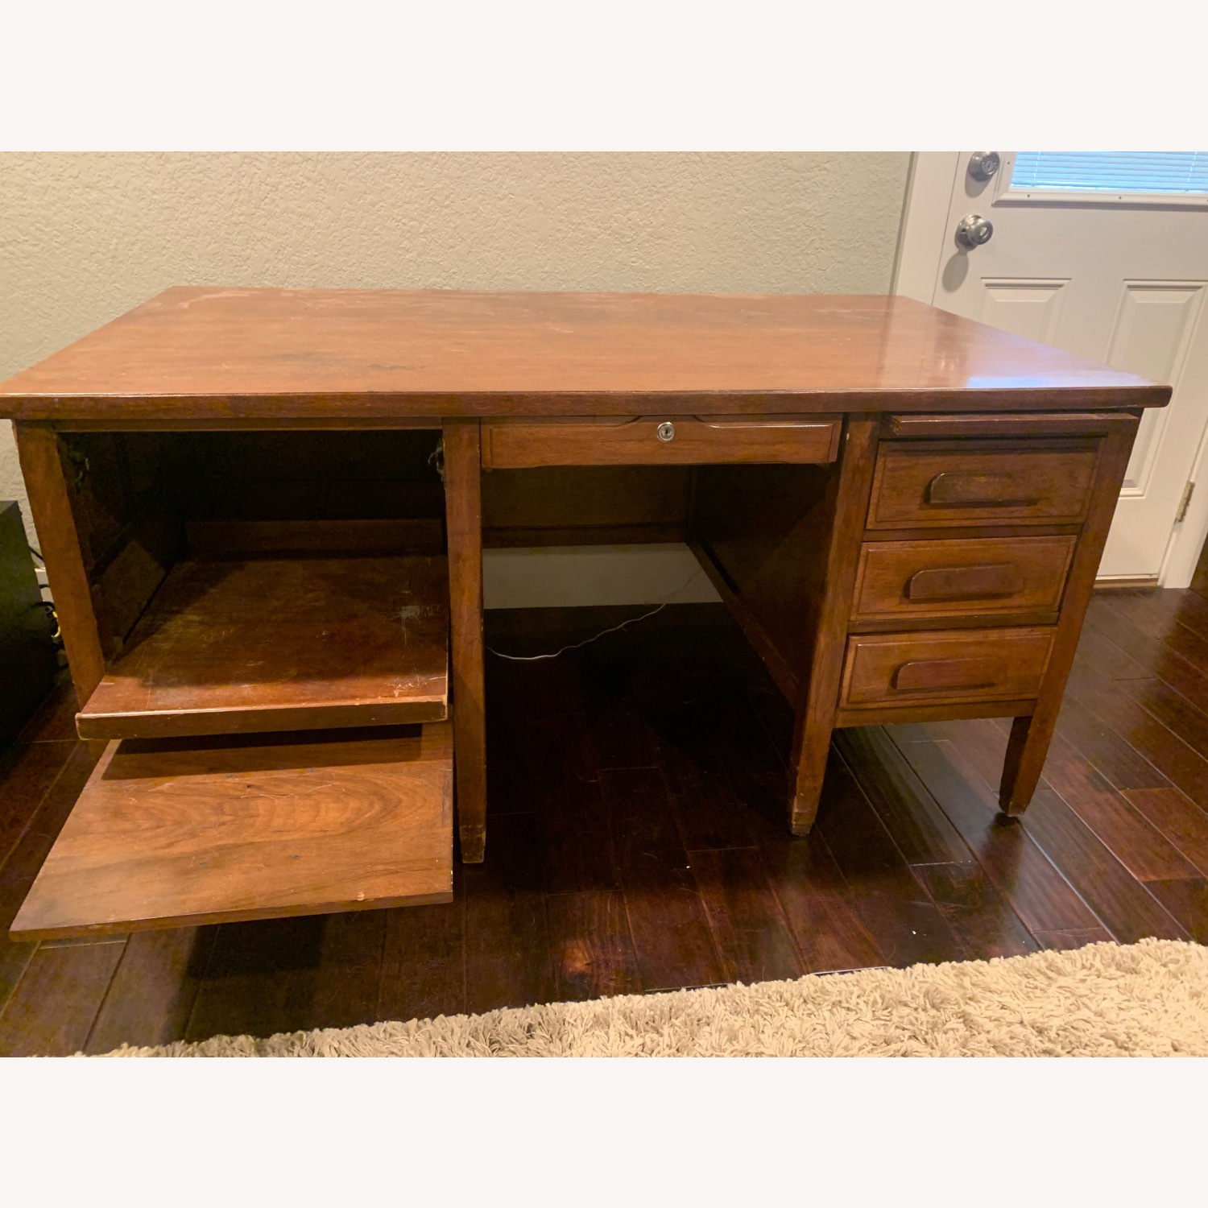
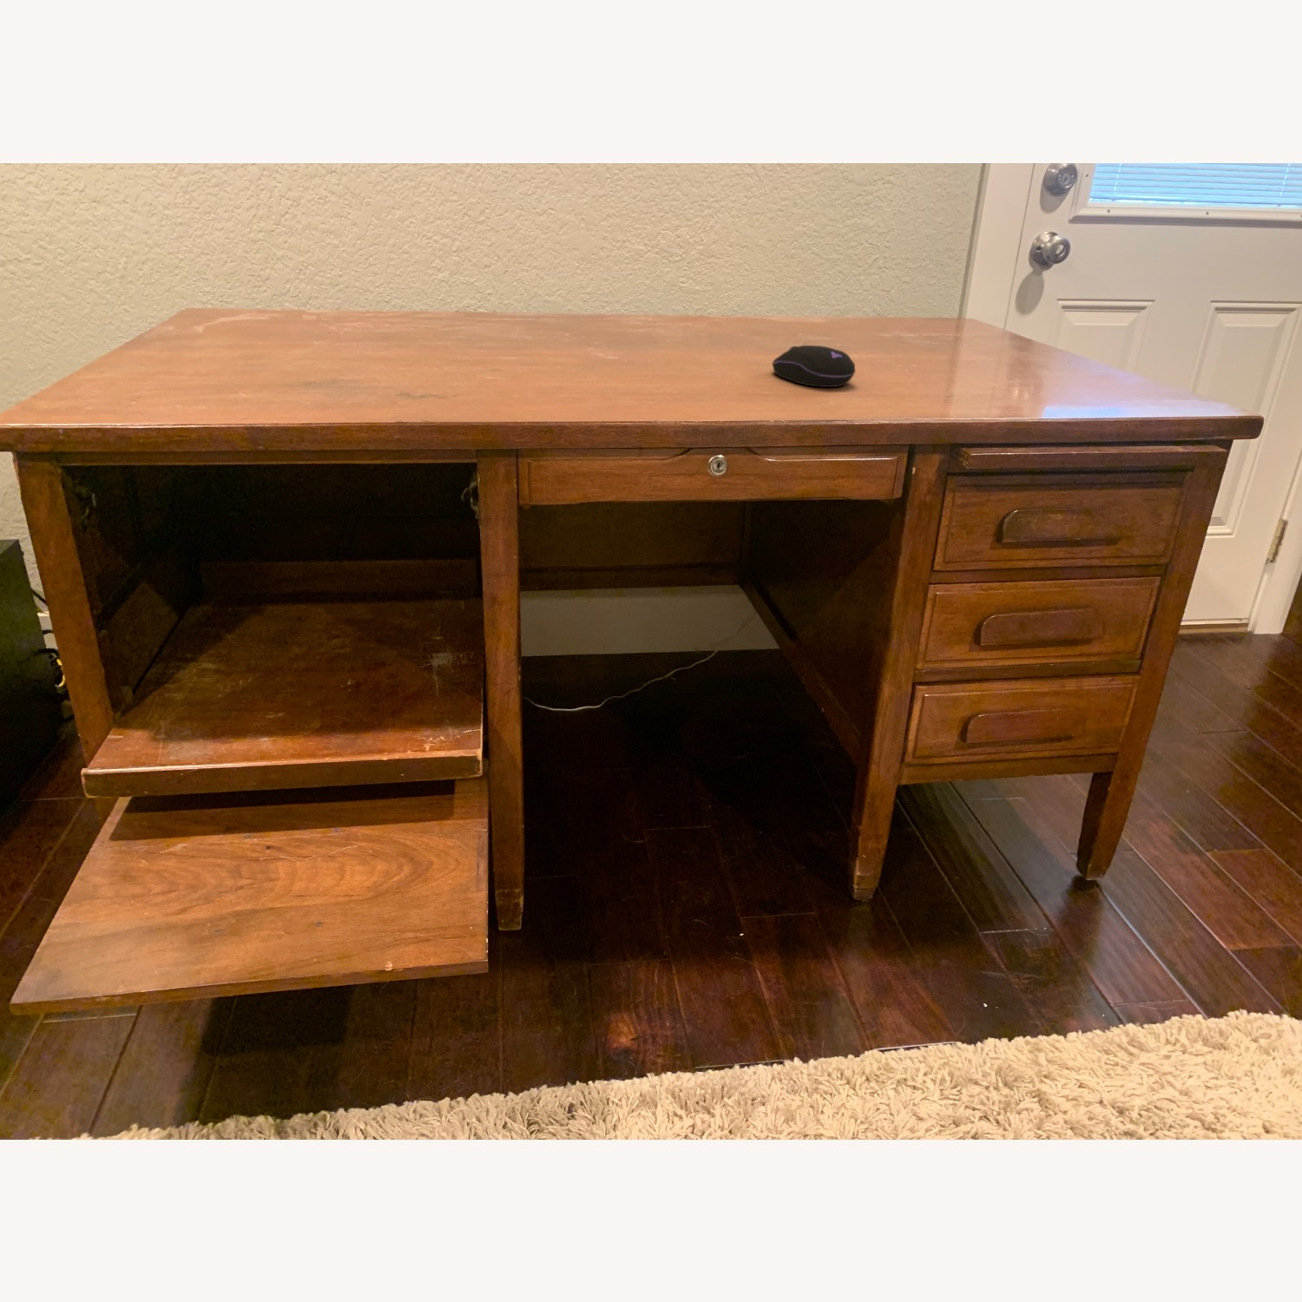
+ computer mouse (812, 362)
